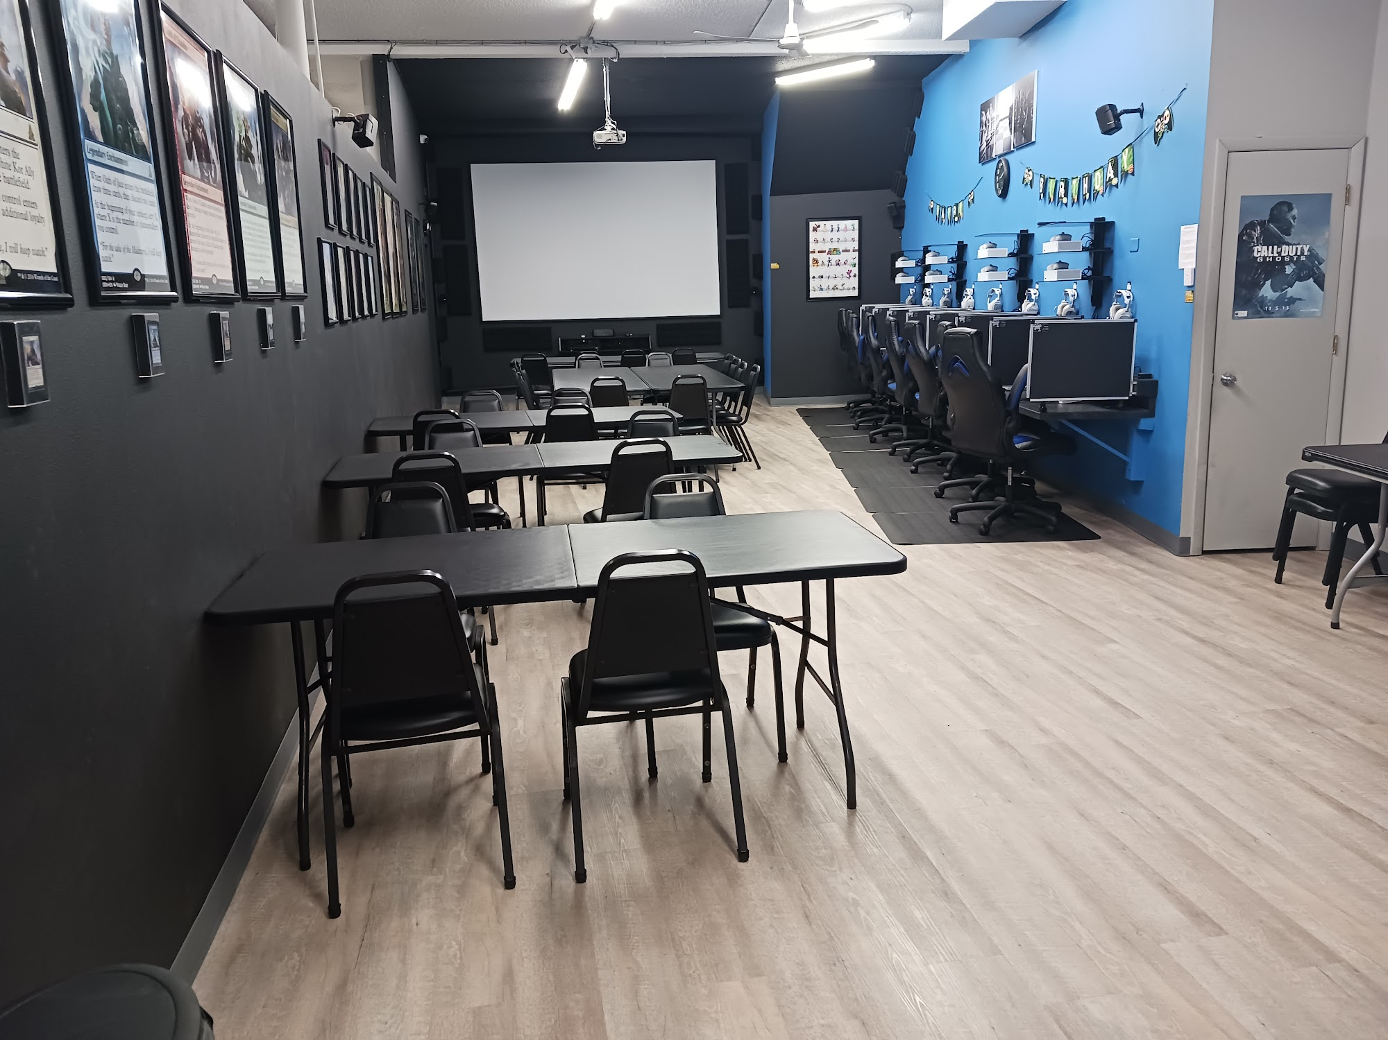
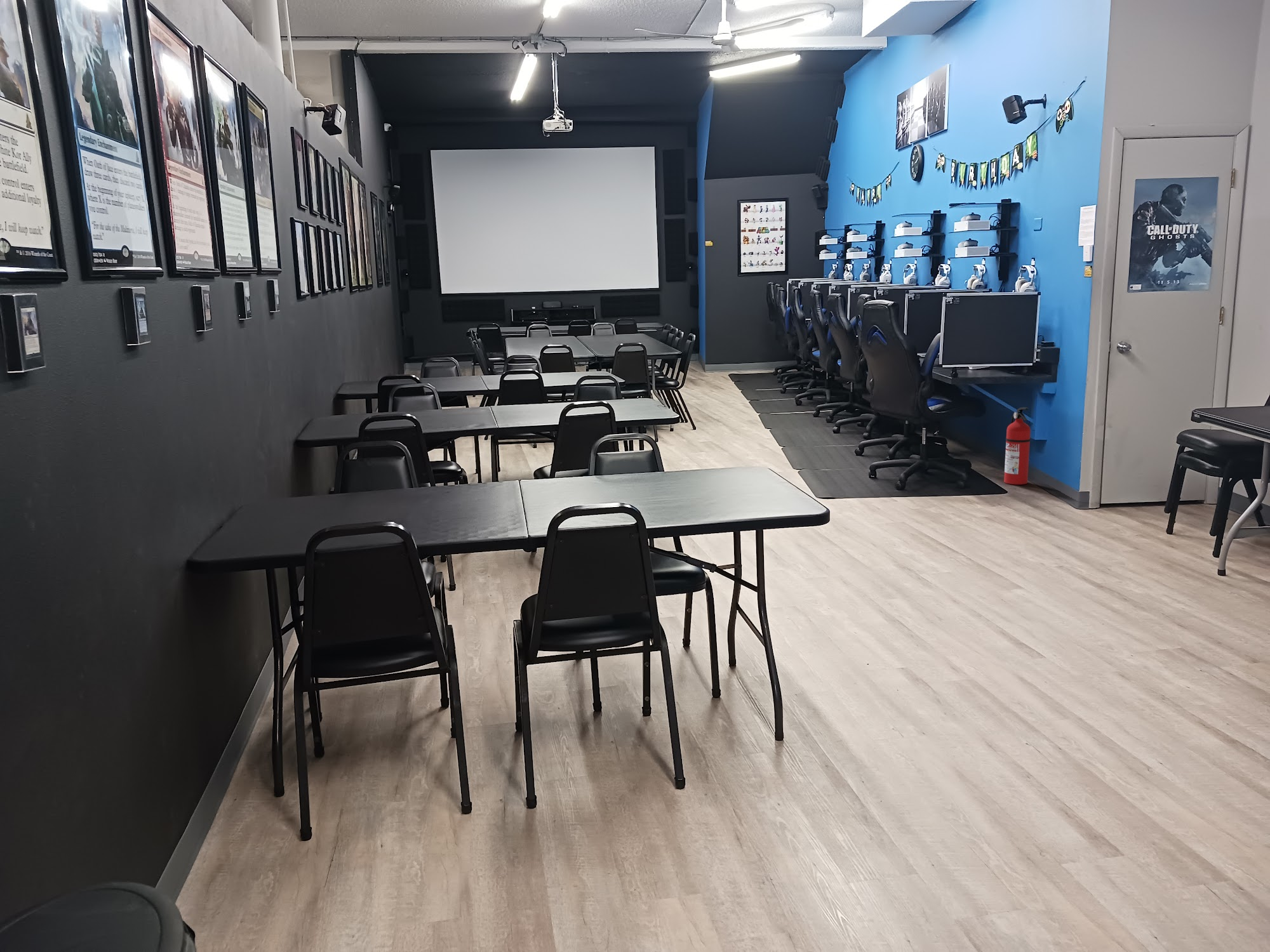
+ fire extinguisher (1017, 444)
